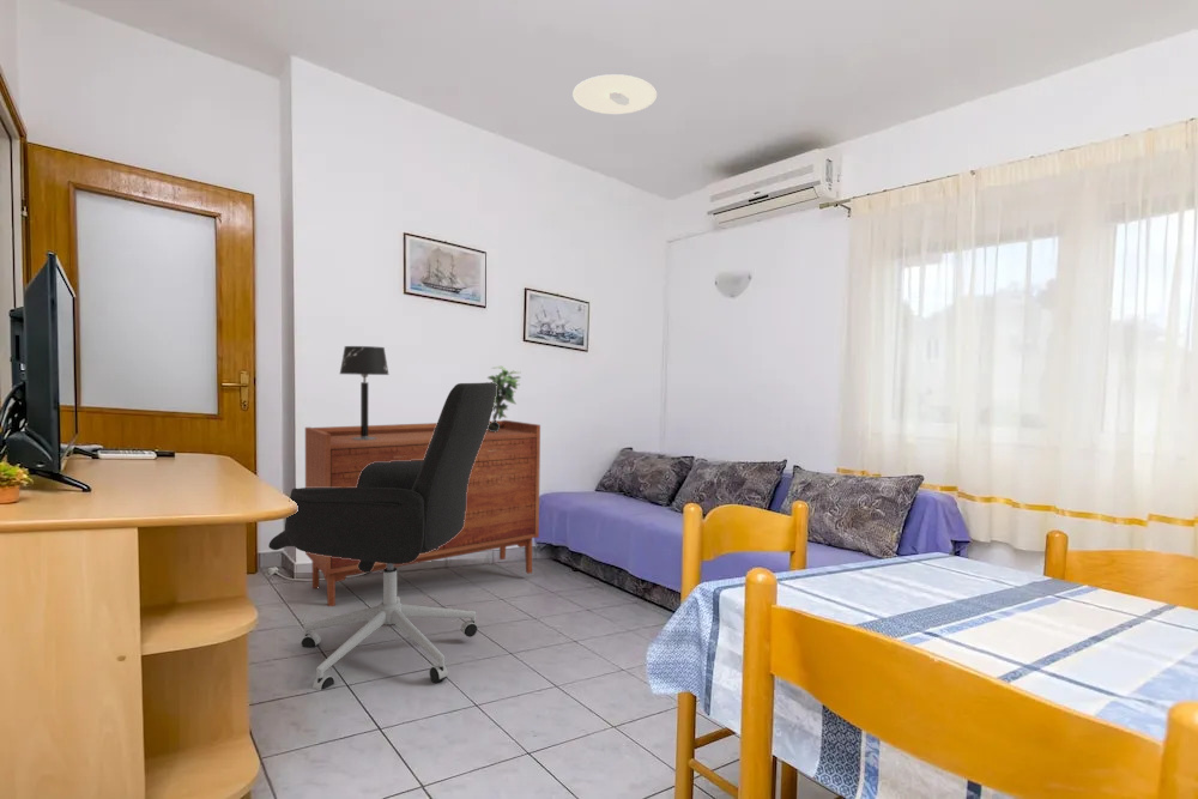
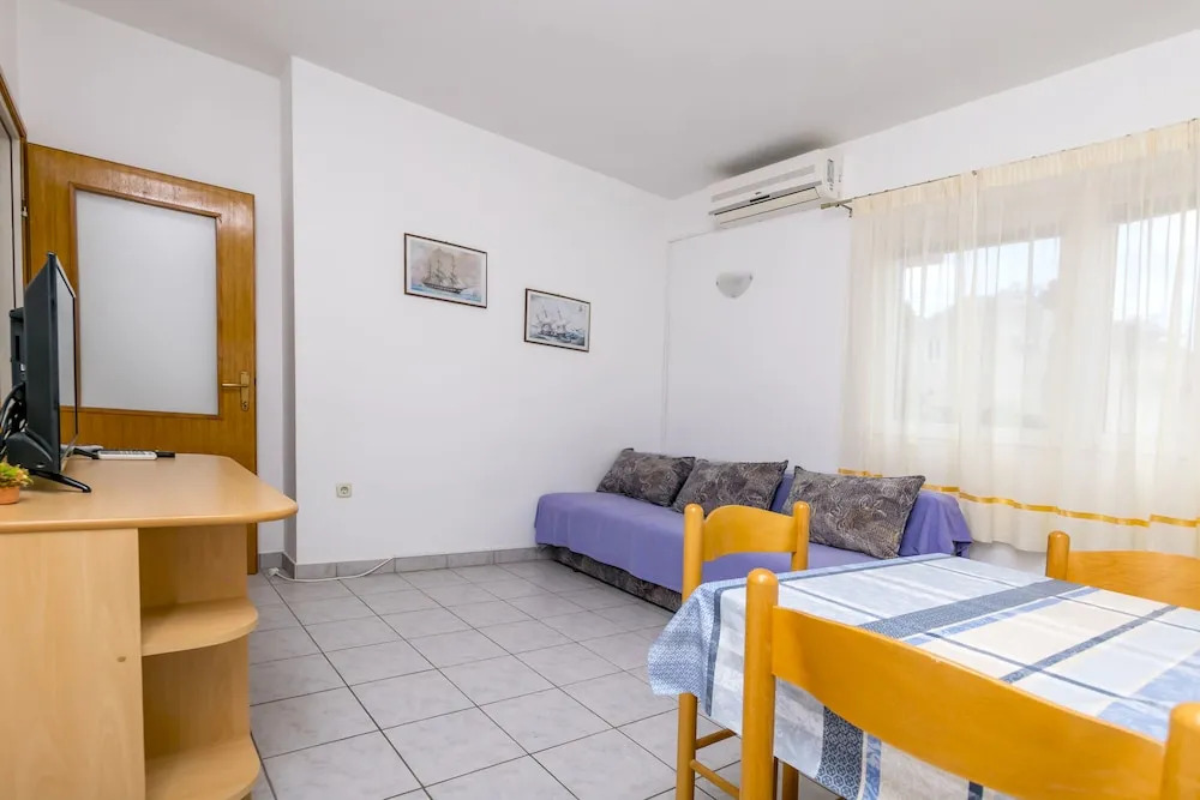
- table lamp (364, 392)
- potted plant (501, 398)
- sideboard (465, 512)
- ceiling light (615, 91)
- office chair (389, 517)
